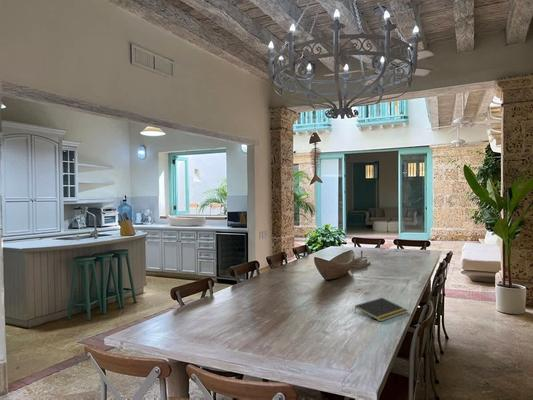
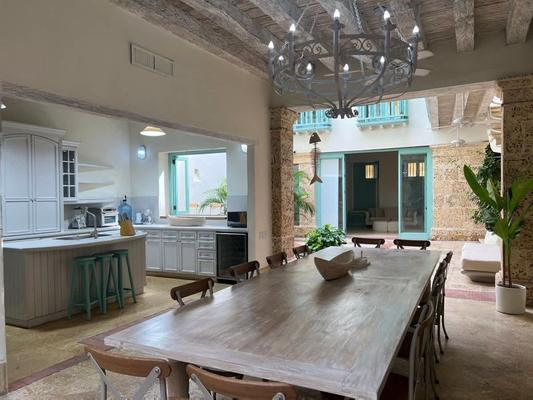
- notepad (381, 308)
